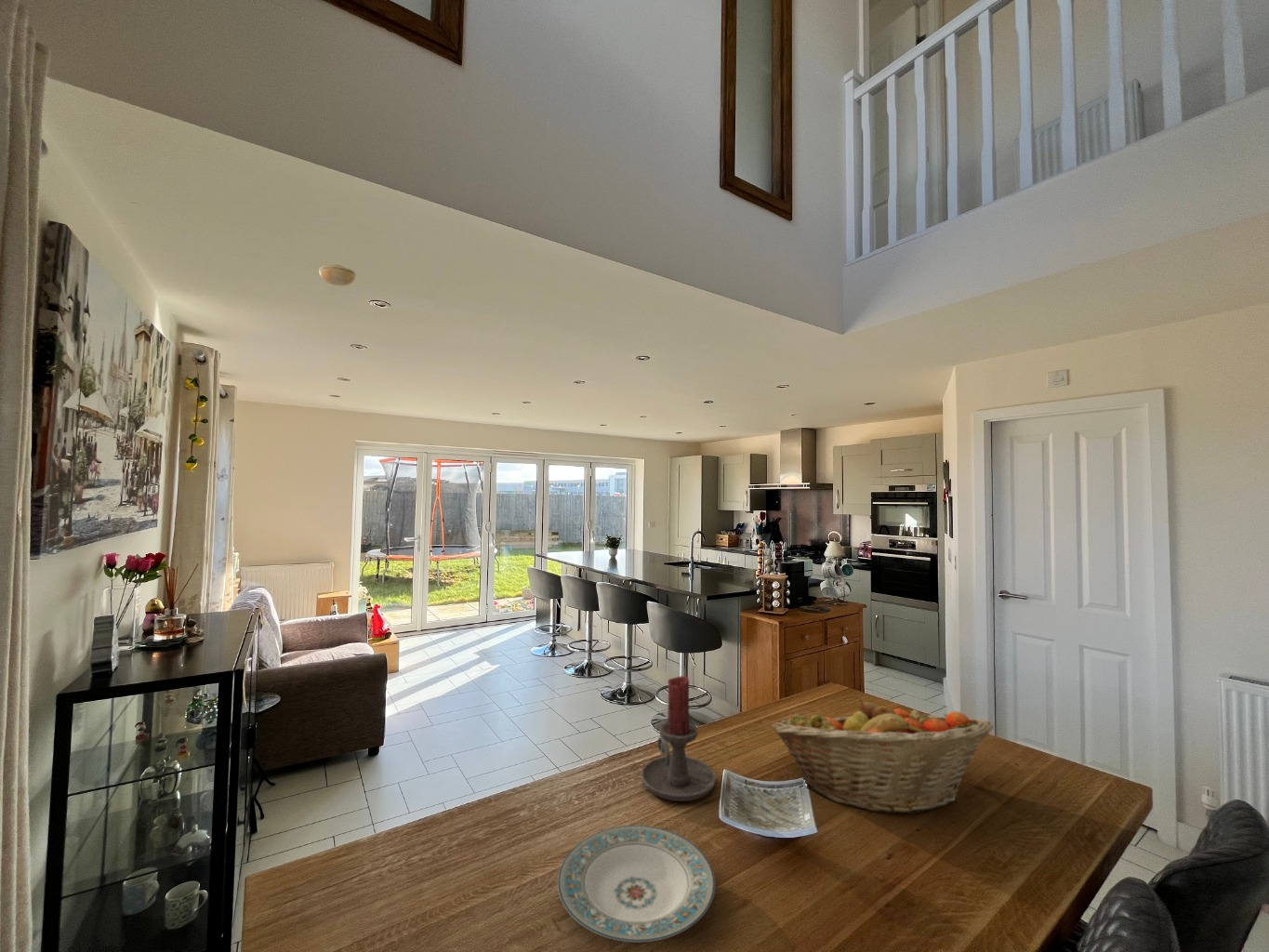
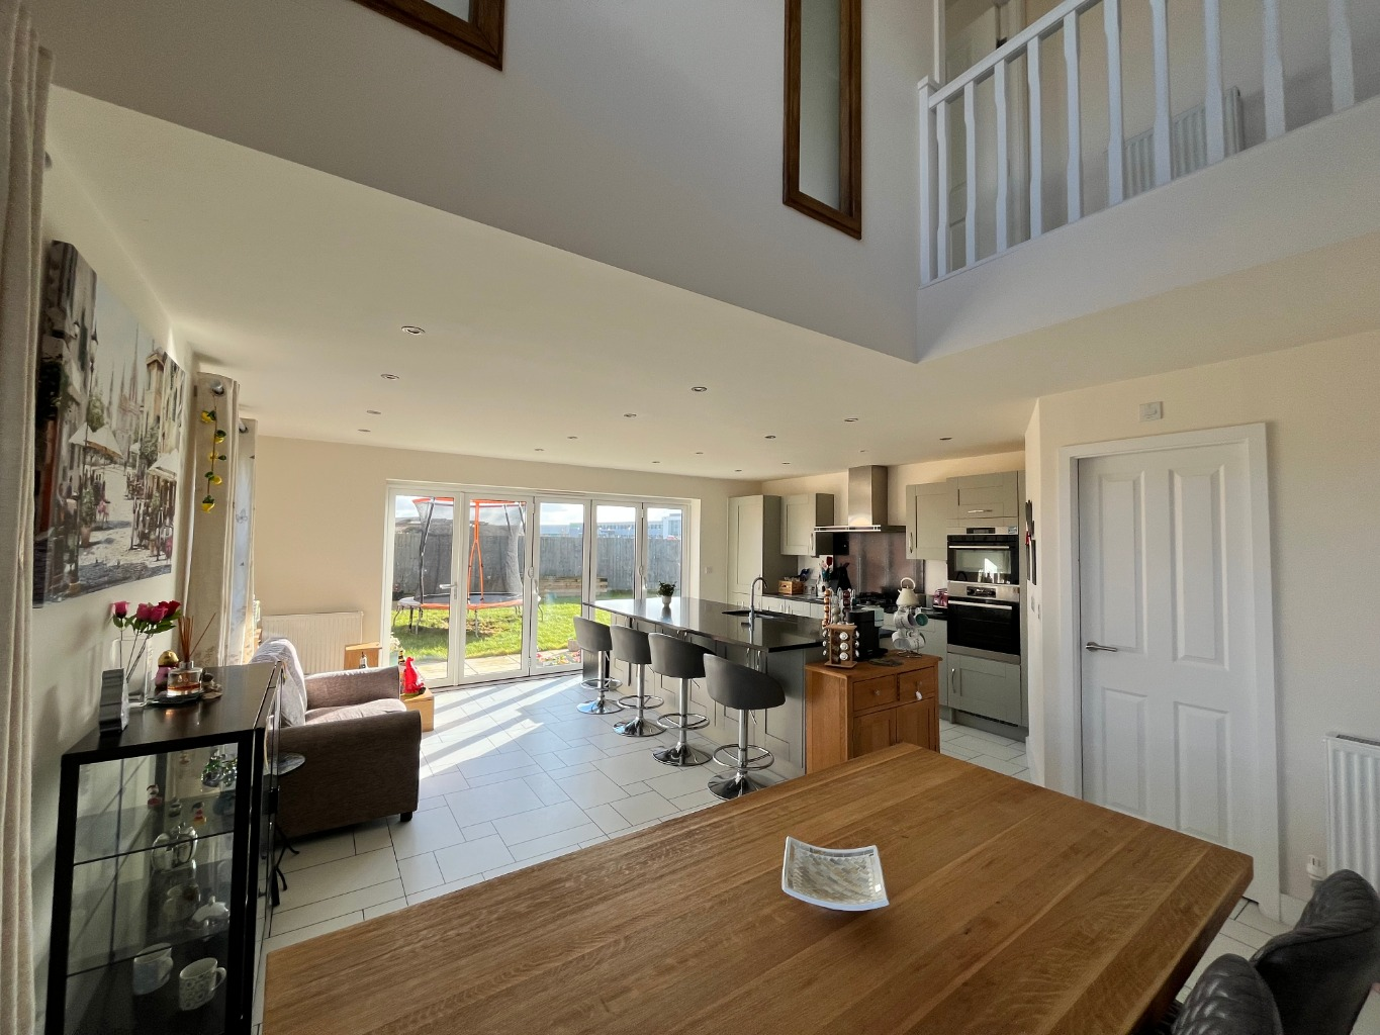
- candle holder (674, 725)
- plate (636, 884)
- fruit basket (877, 742)
- smoke detector (337, 274)
